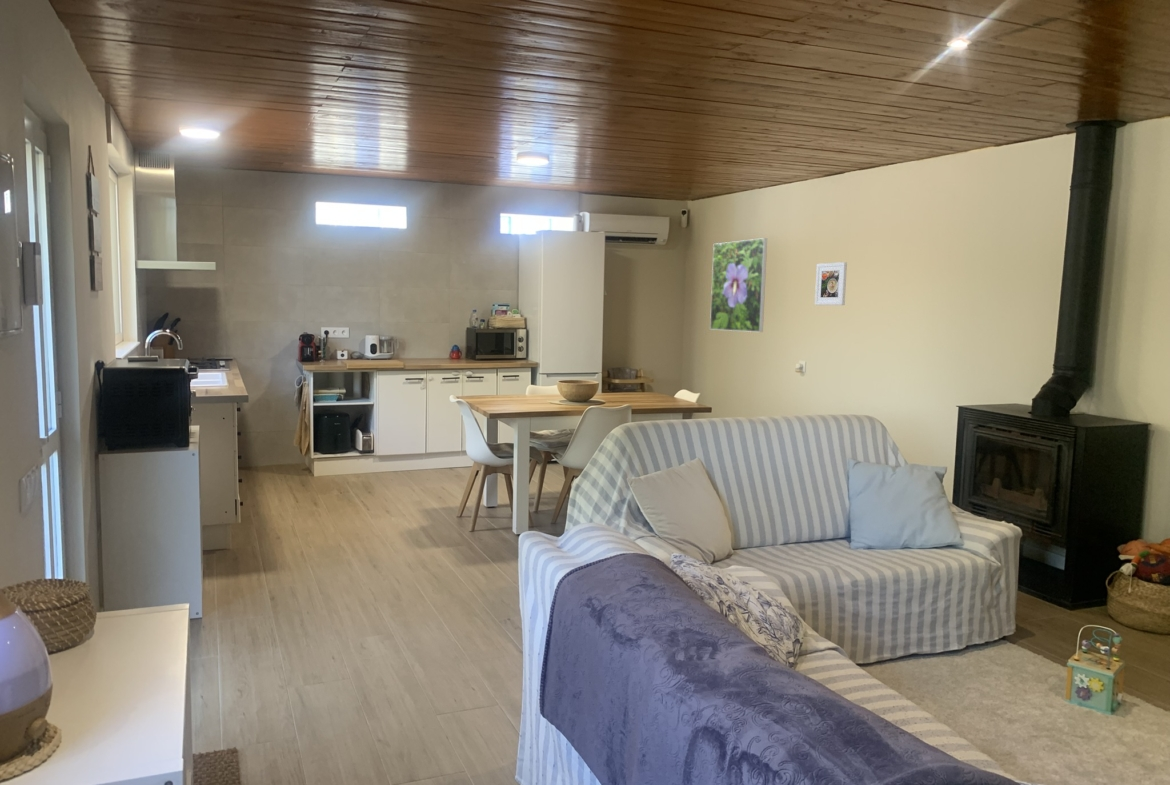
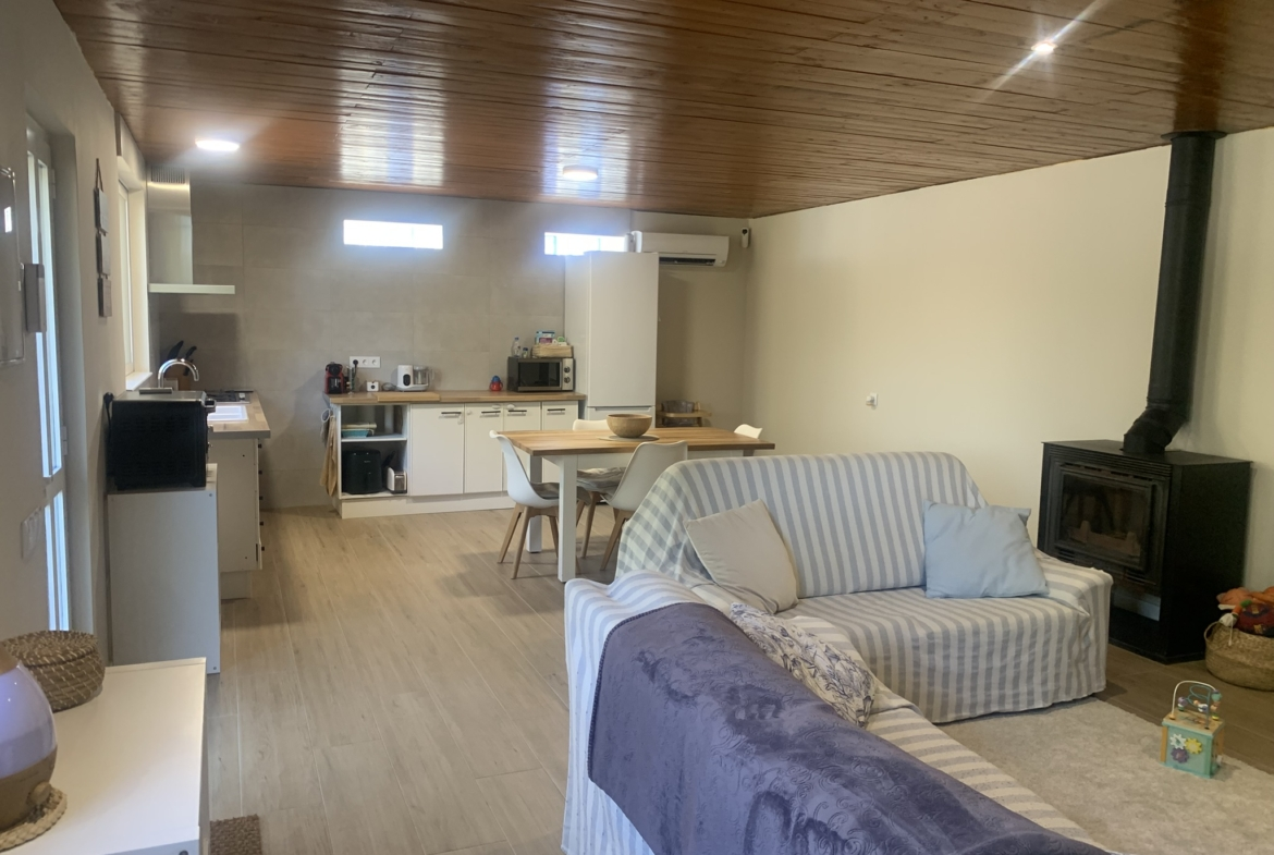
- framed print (830, 284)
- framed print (737, 286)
